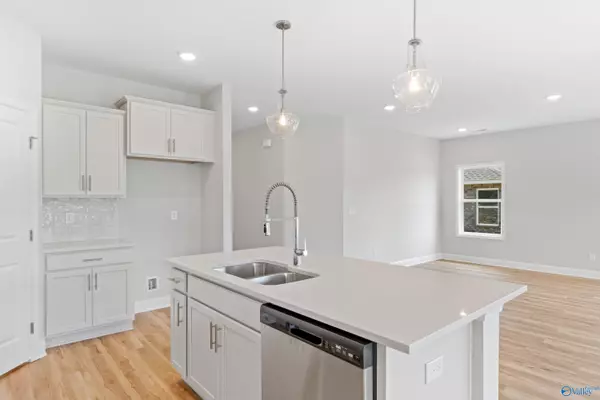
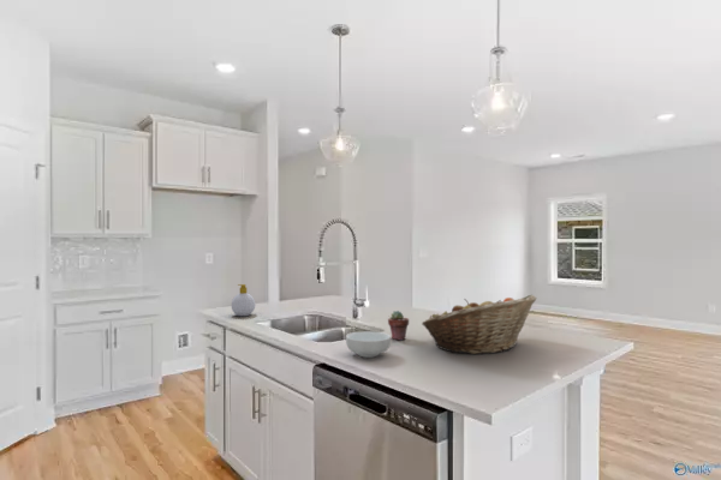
+ soap bottle (243, 299)
+ potted succulent (398, 324)
+ fruit basket (479, 319)
+ cereal bowl (368, 344)
